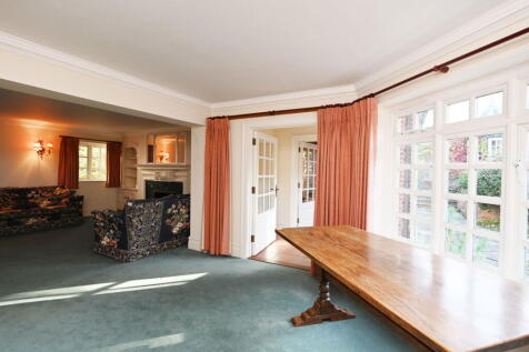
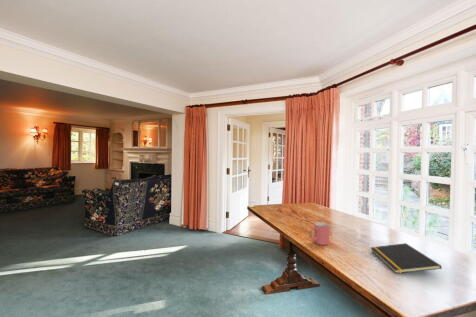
+ mug (318, 233)
+ notepad (401, 256)
